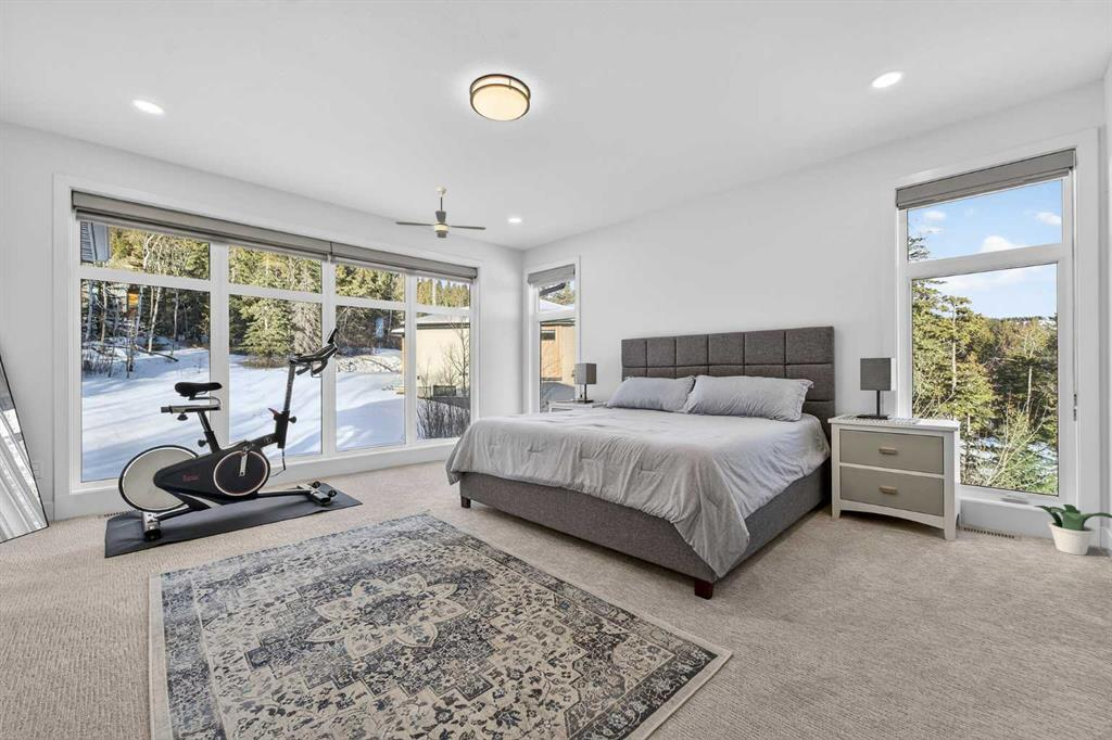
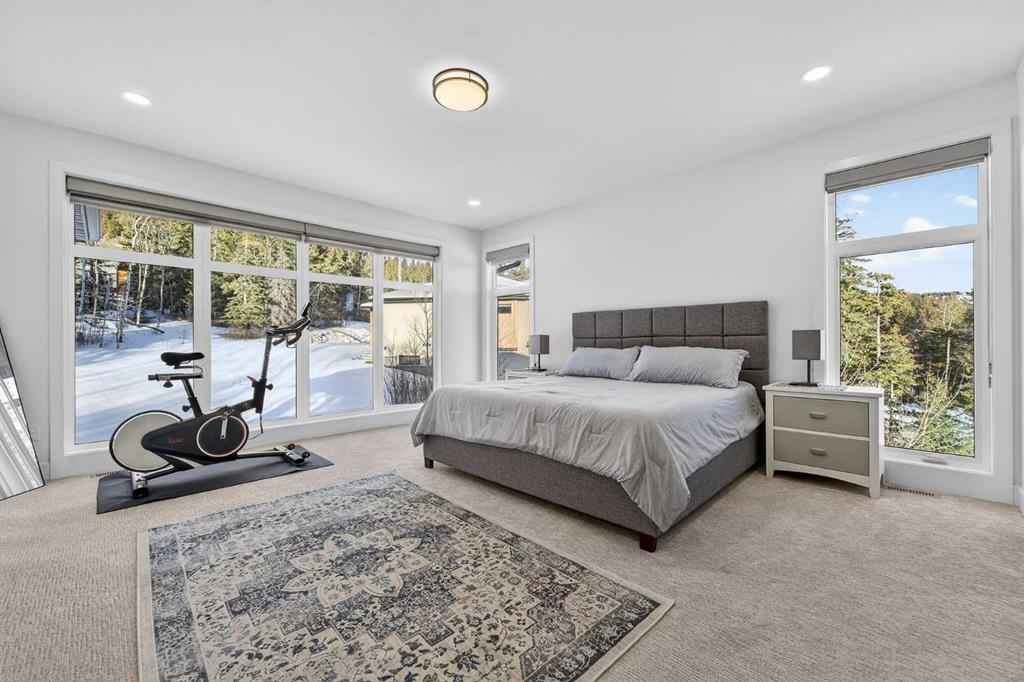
- potted plant (1073, 530)
- ceiling fan (441, 210)
